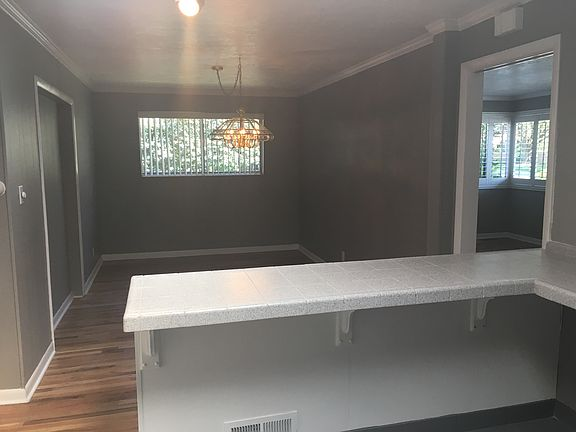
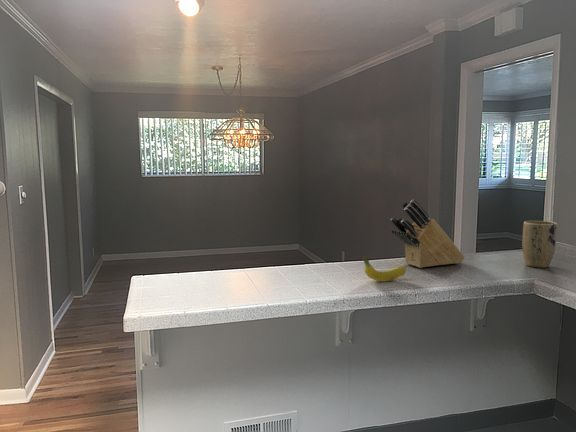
+ plant pot (538, 244)
+ fruit (383, 271)
+ knife block (427, 231)
